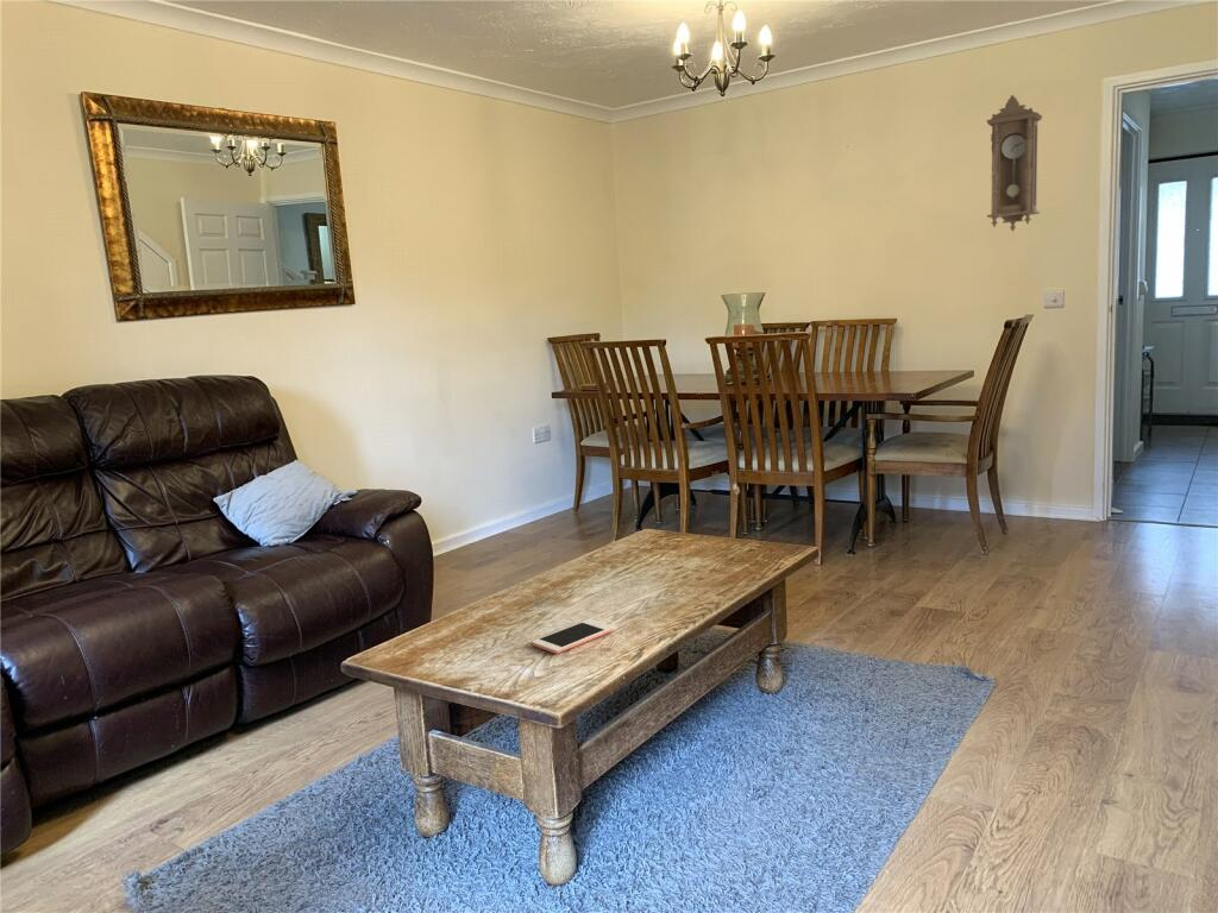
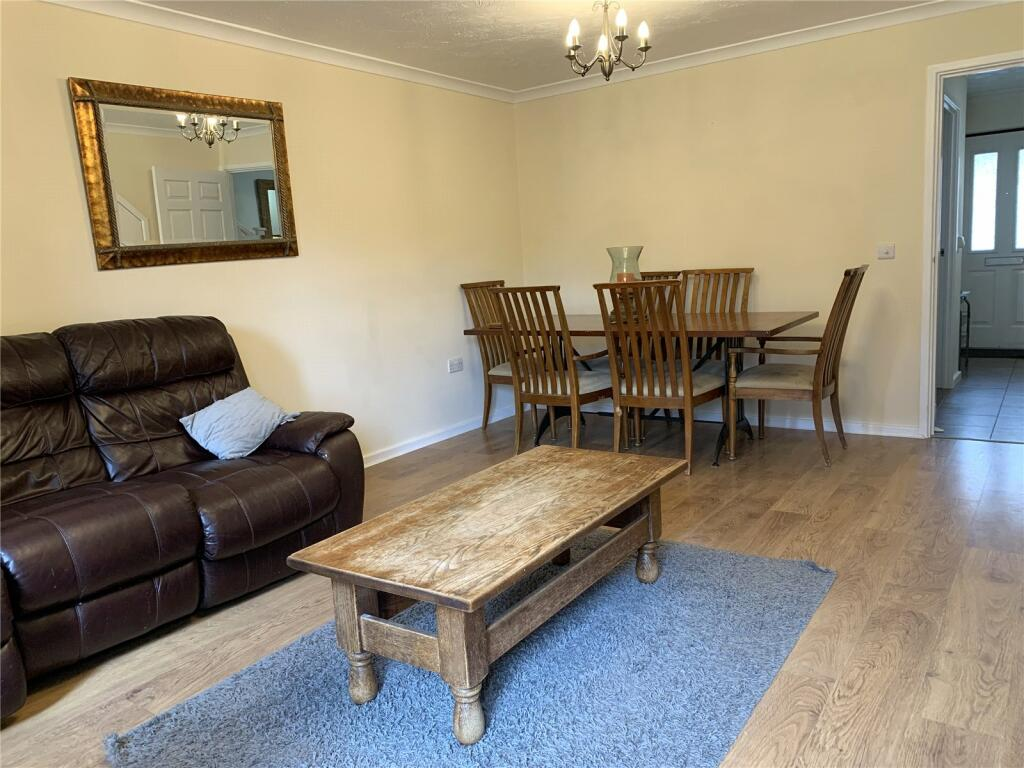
- pendulum clock (1013, 164)
- cell phone (573, 635)
